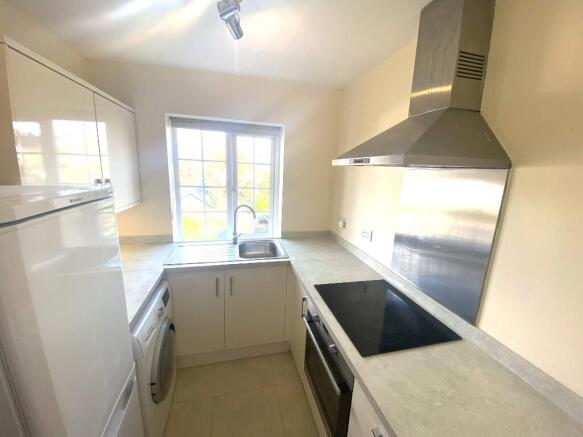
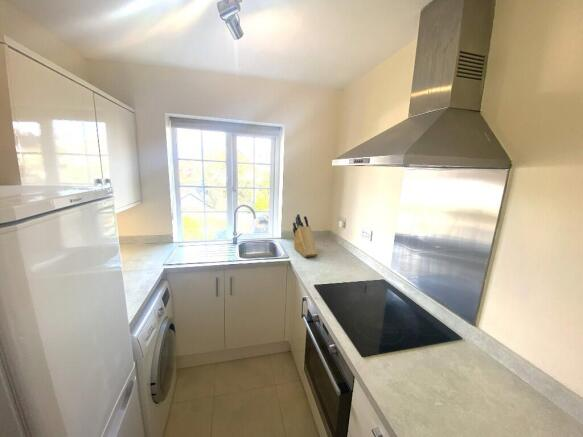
+ knife block (304, 233)
